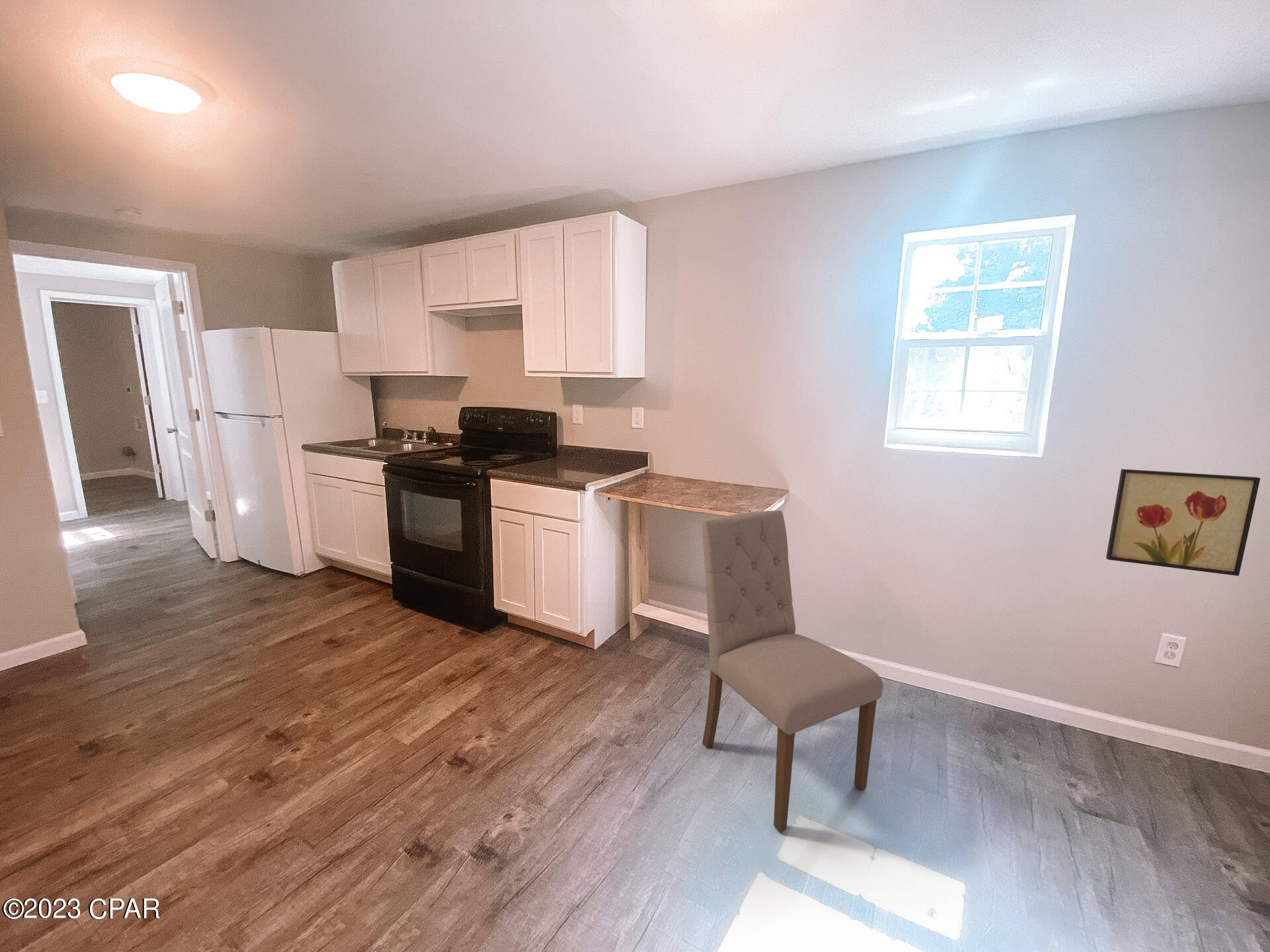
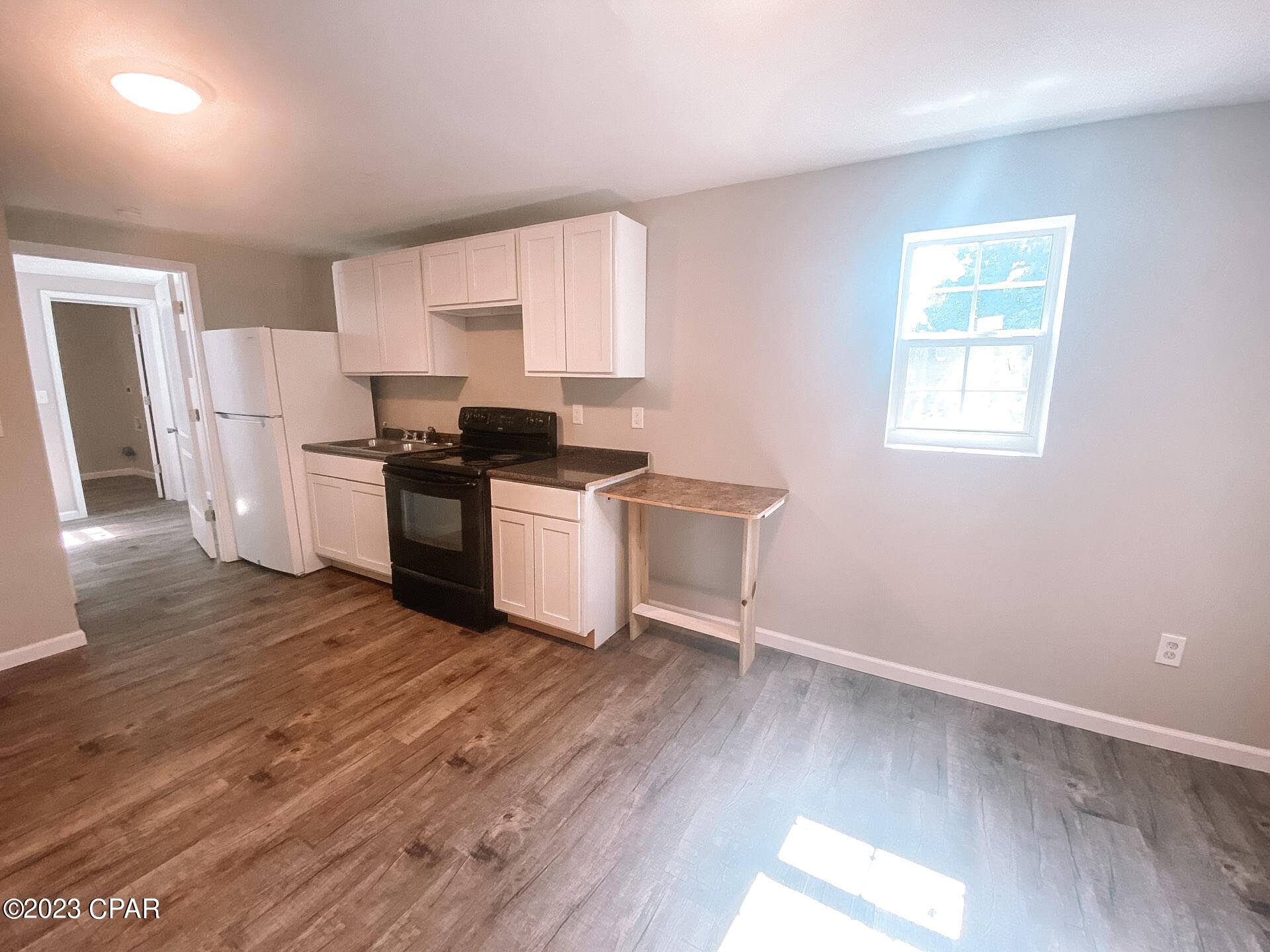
- dining chair (784, 652)
- wall art (1177, 520)
